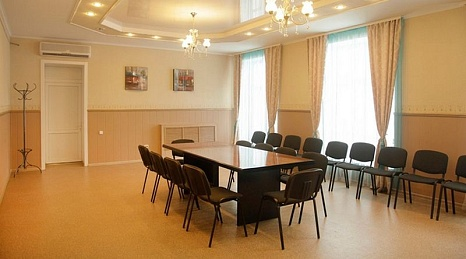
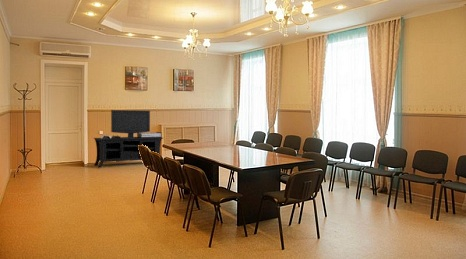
+ media console (129, 137)
